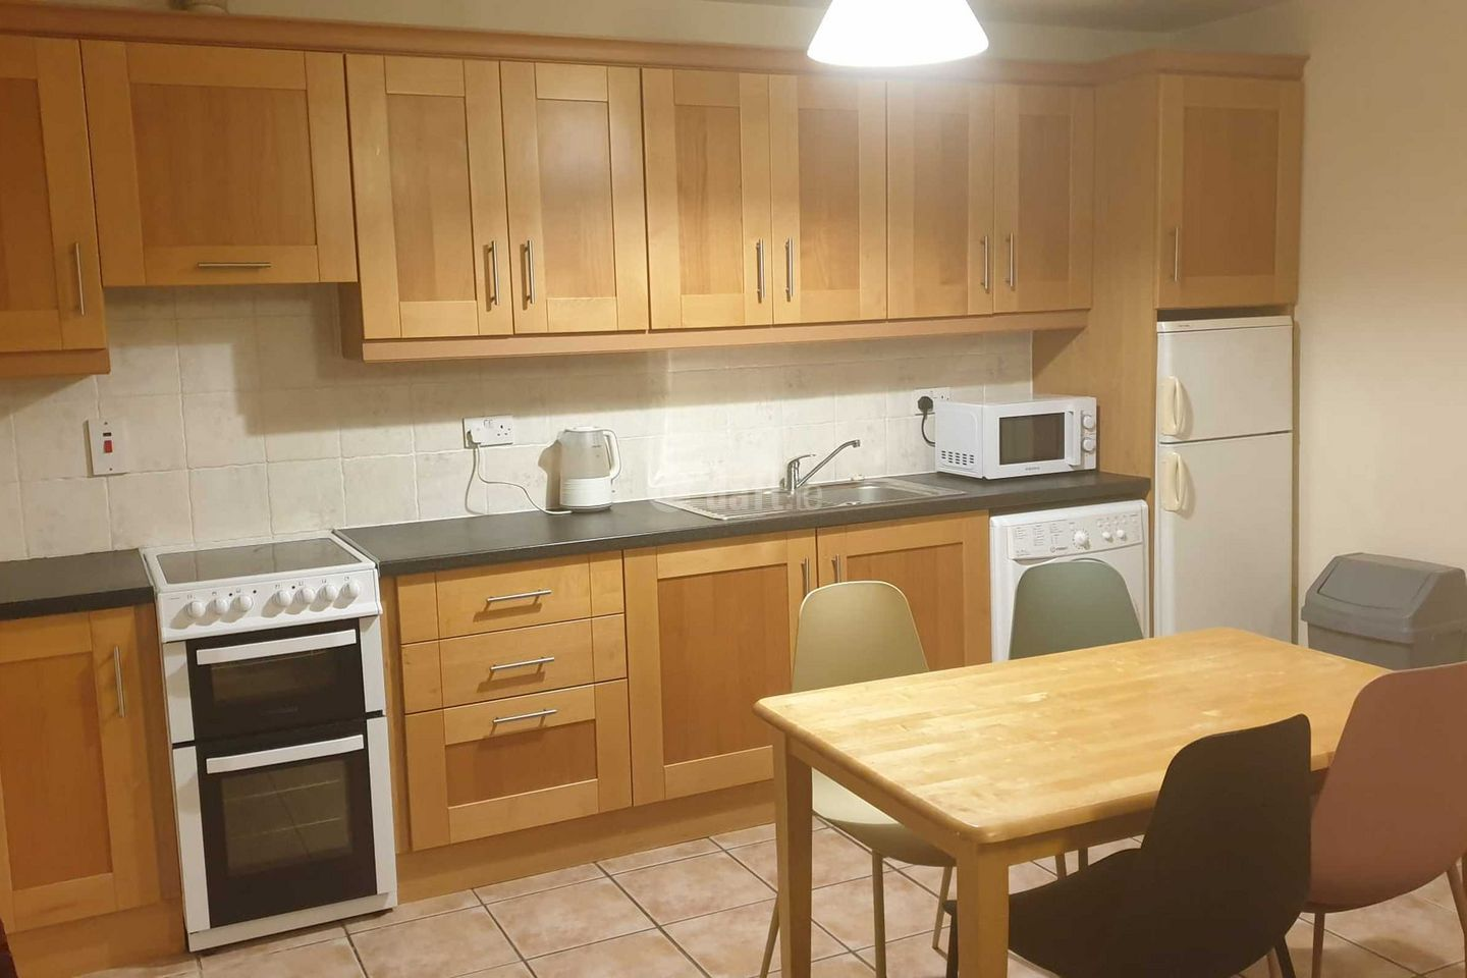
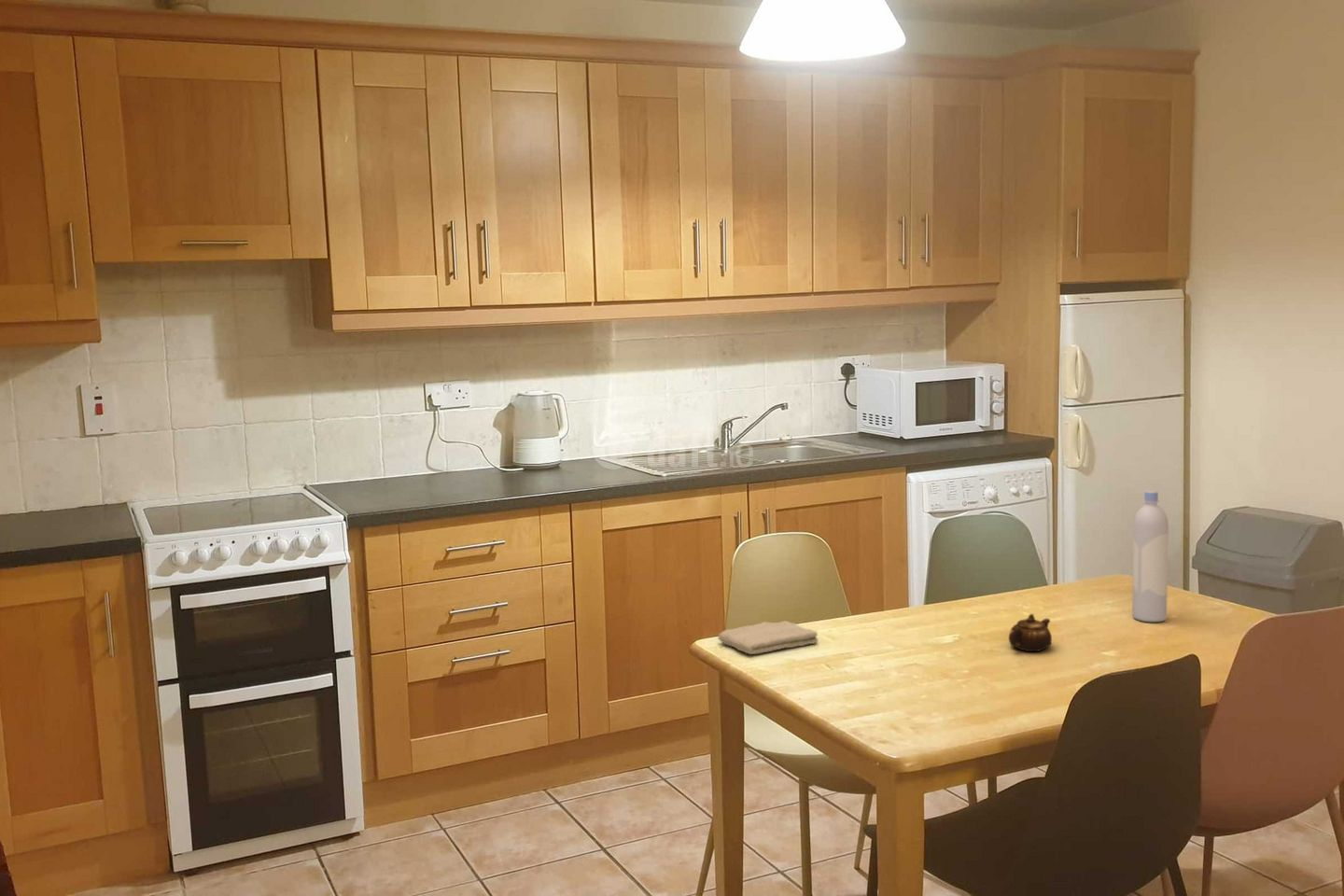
+ washcloth (769, 636)
+ teapot (1029, 631)
+ bottle (1150, 554)
